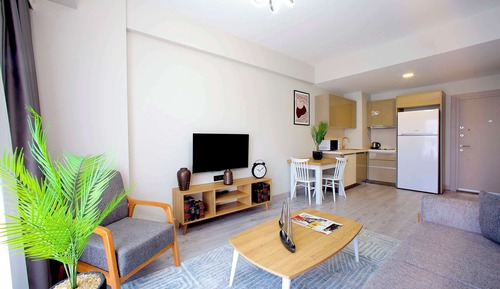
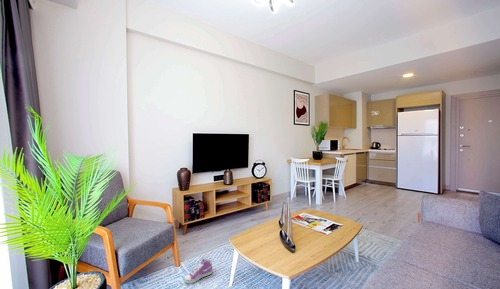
+ sneaker (198, 268)
